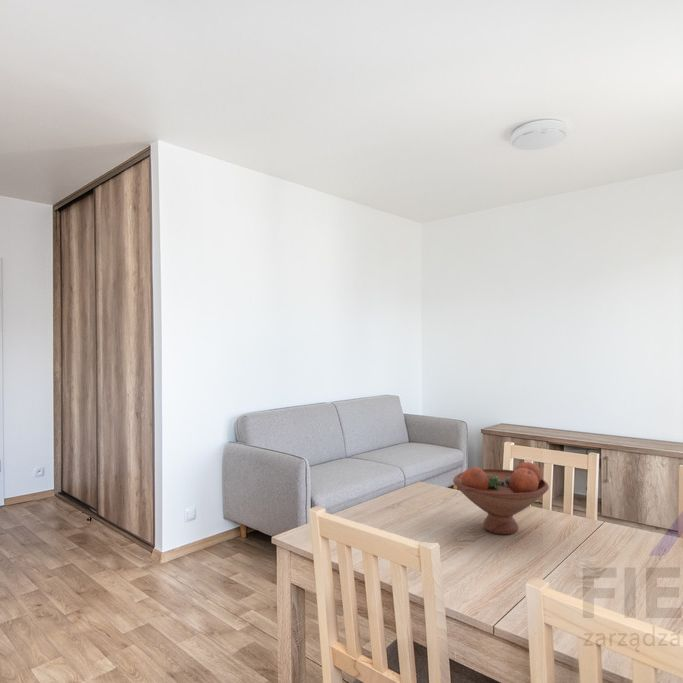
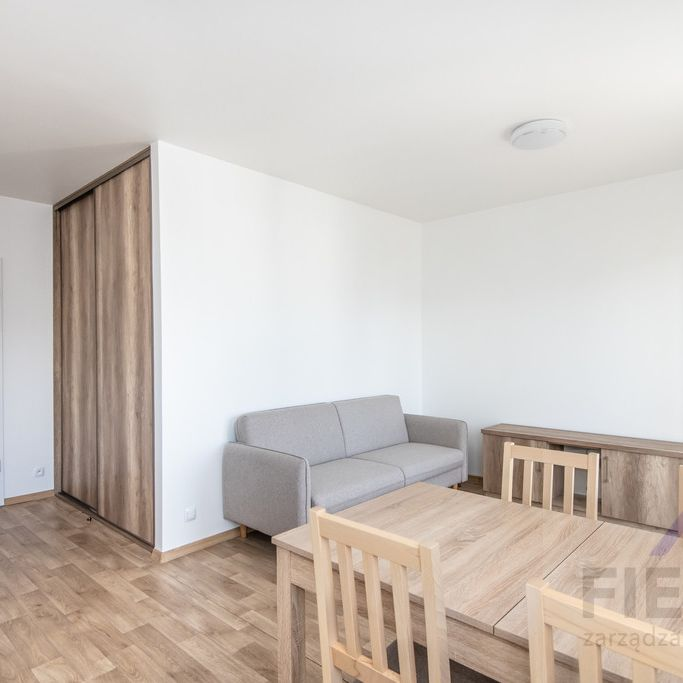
- fruit bowl (499, 495)
